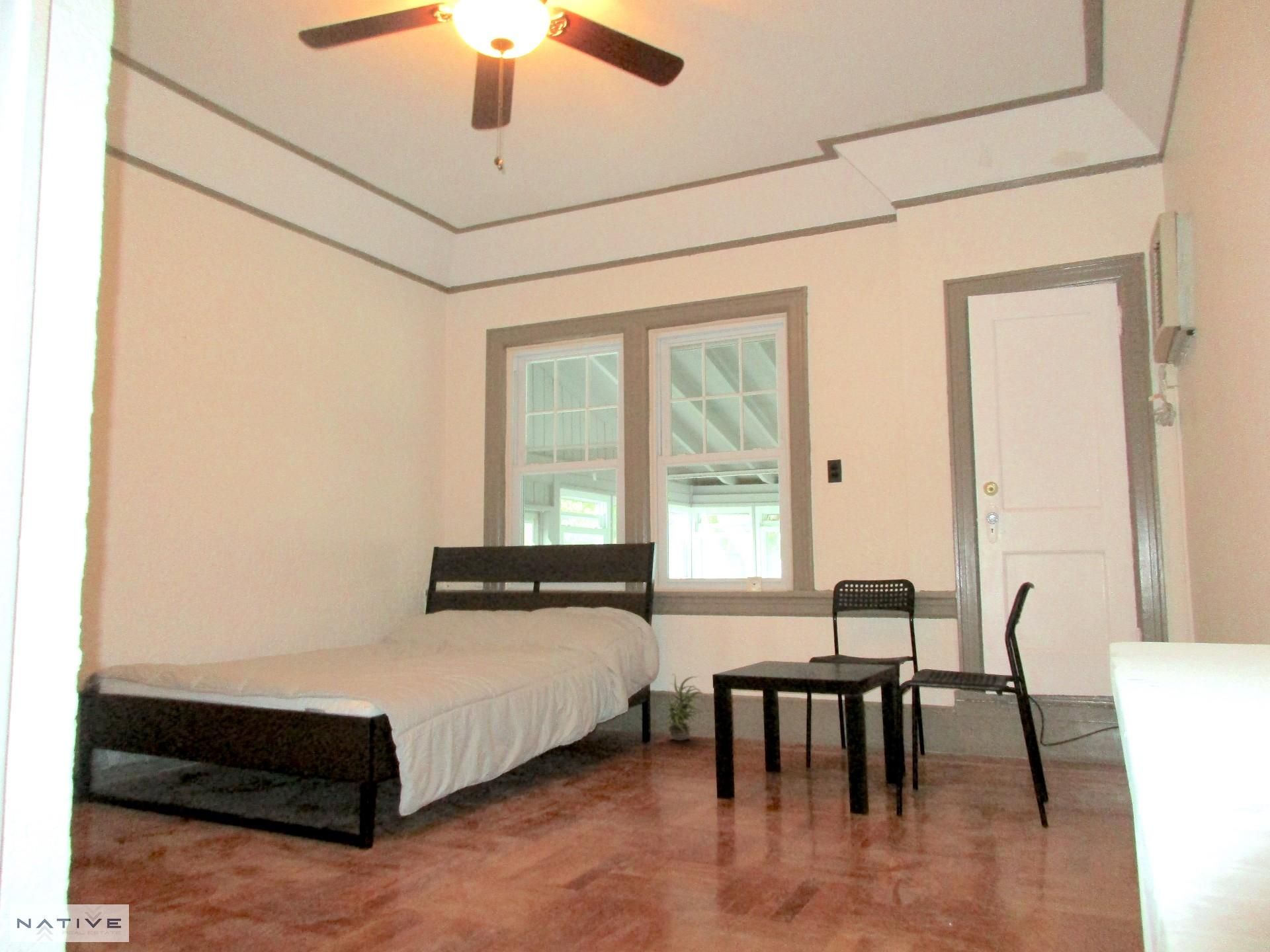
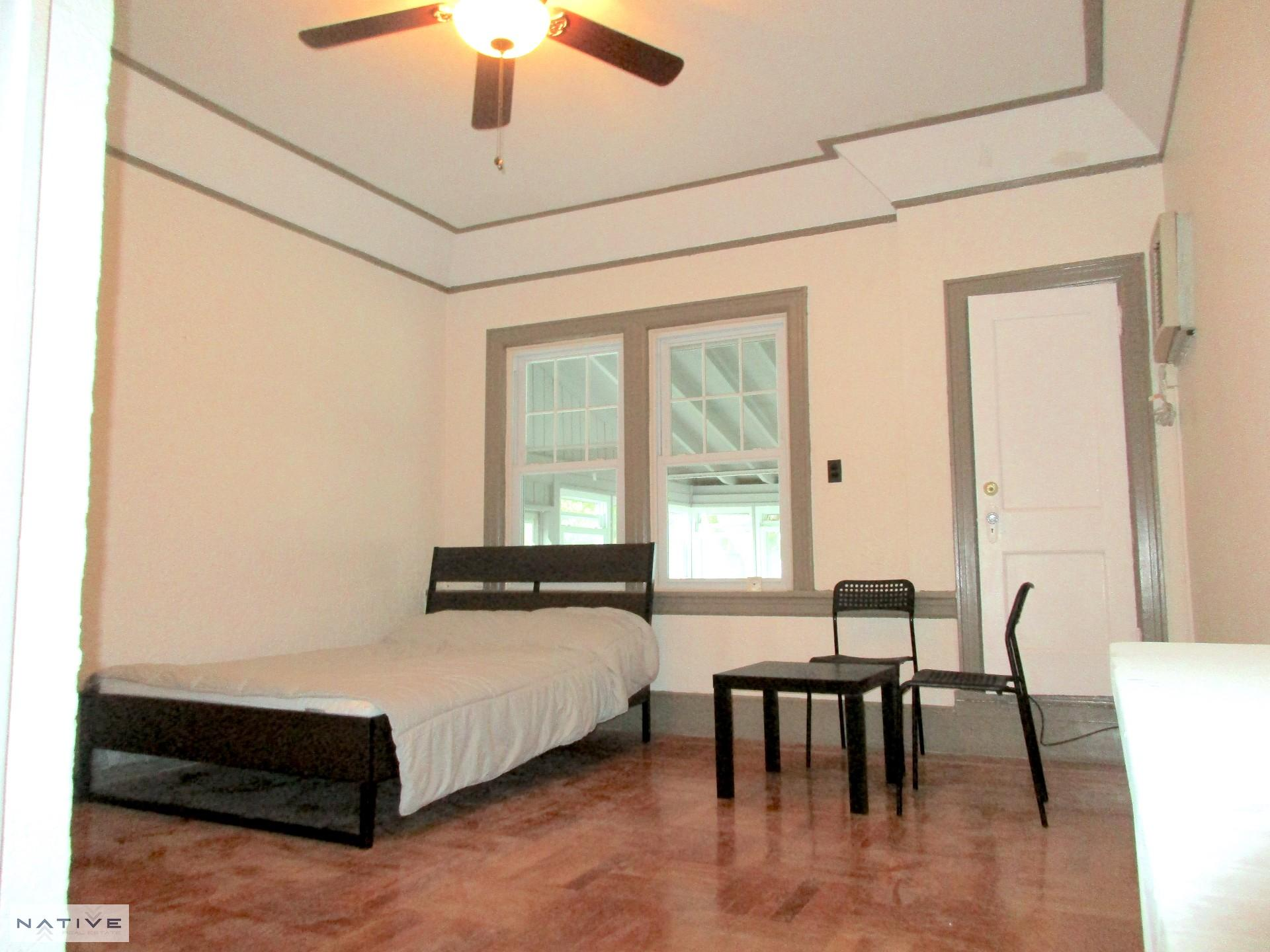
- potted plant (684, 707)
